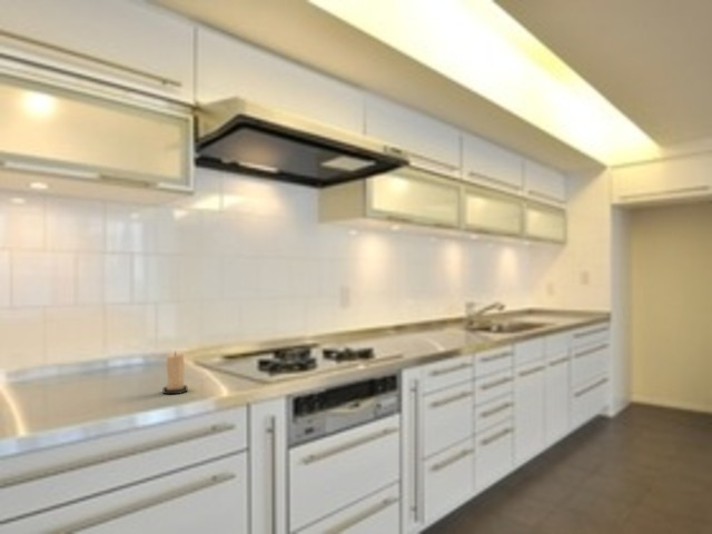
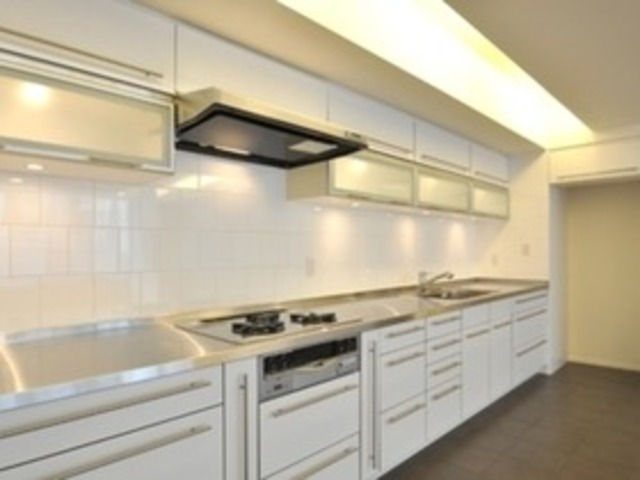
- candle (175, 370)
